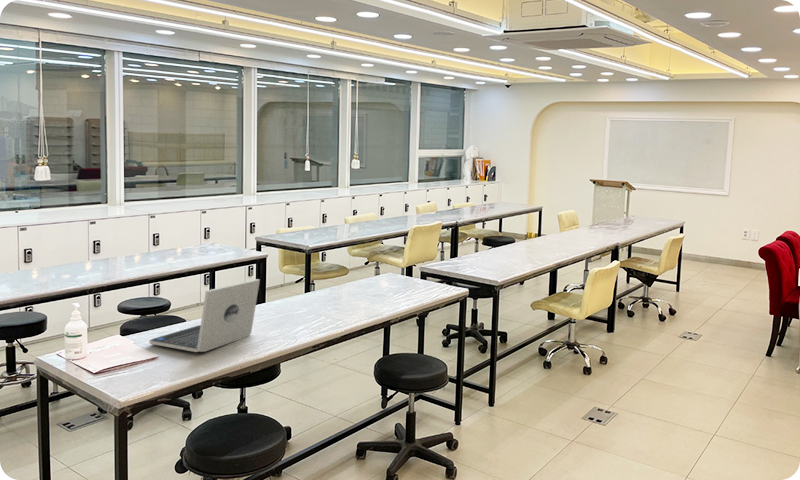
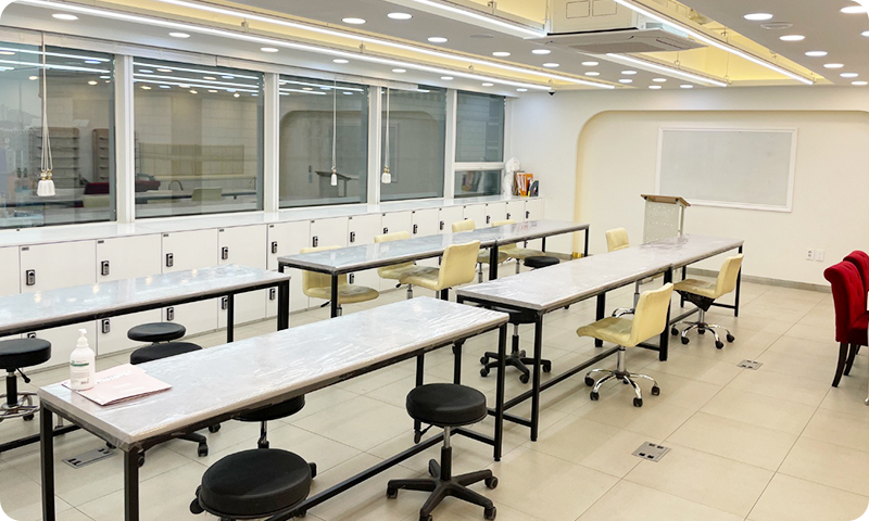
- laptop (205, 311)
